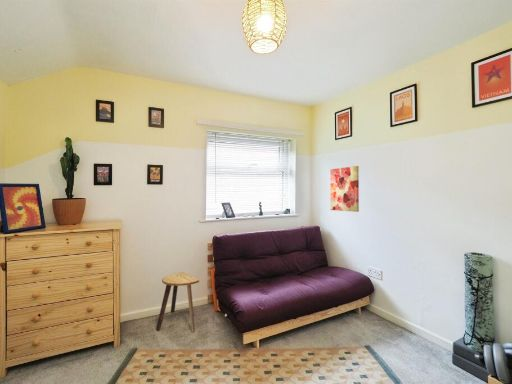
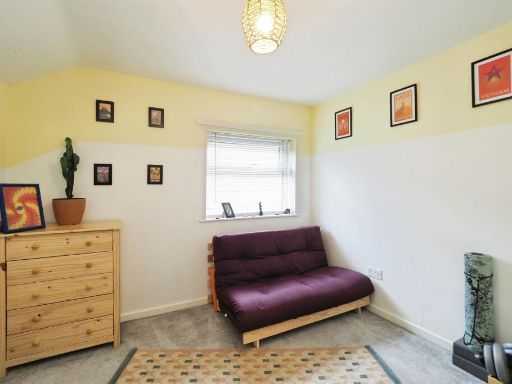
- stool (175, 300)
- wall art (343, 189)
